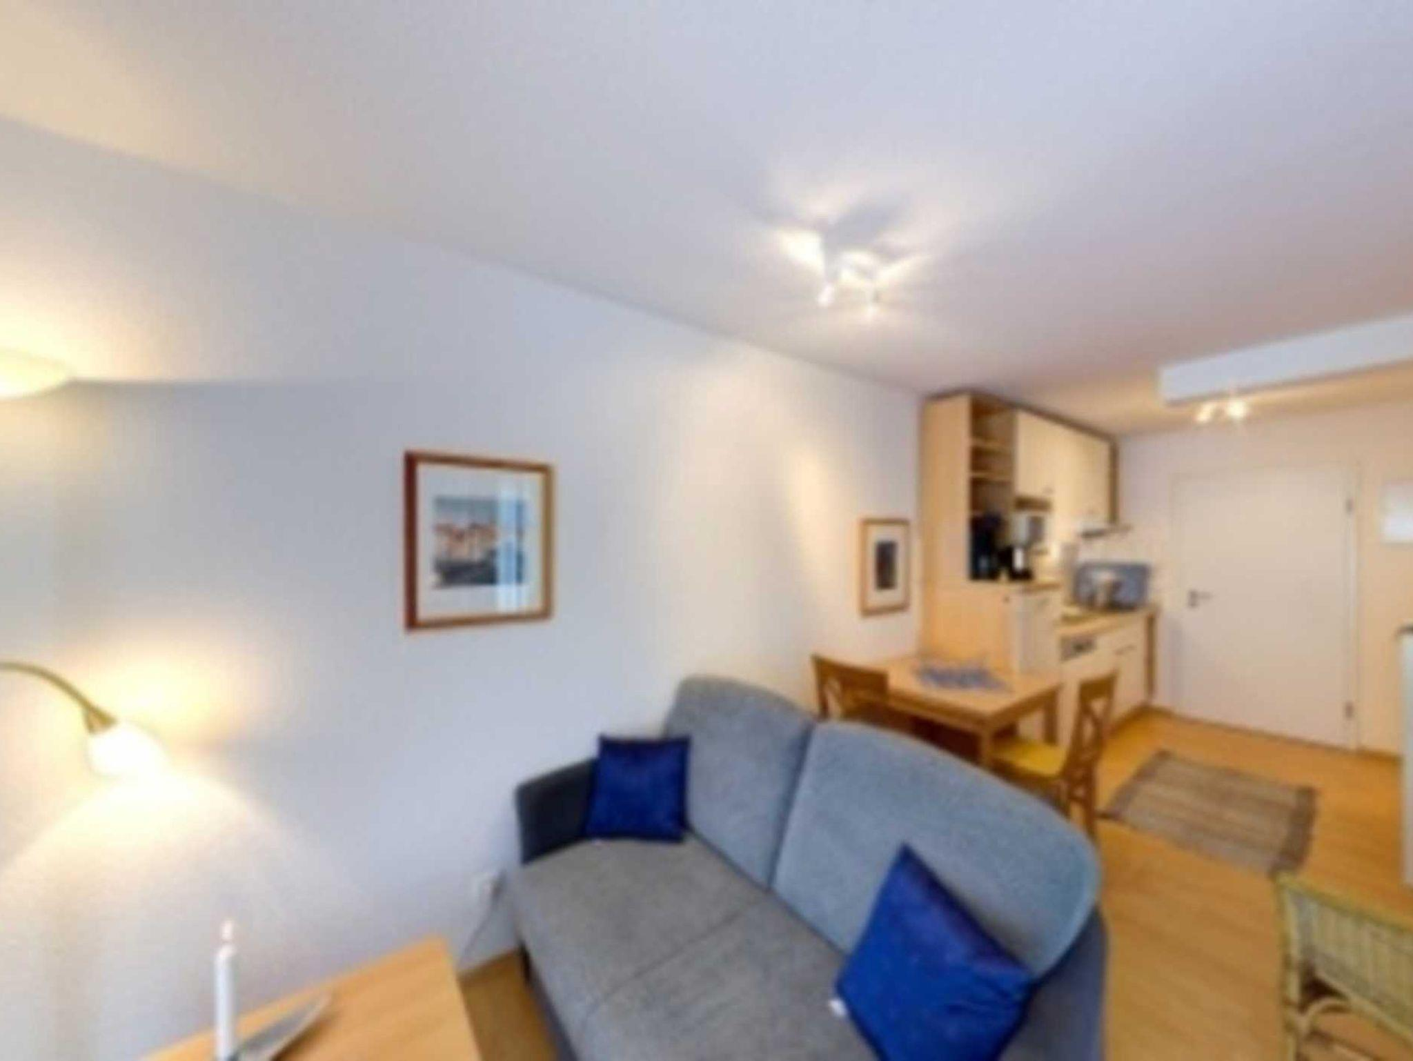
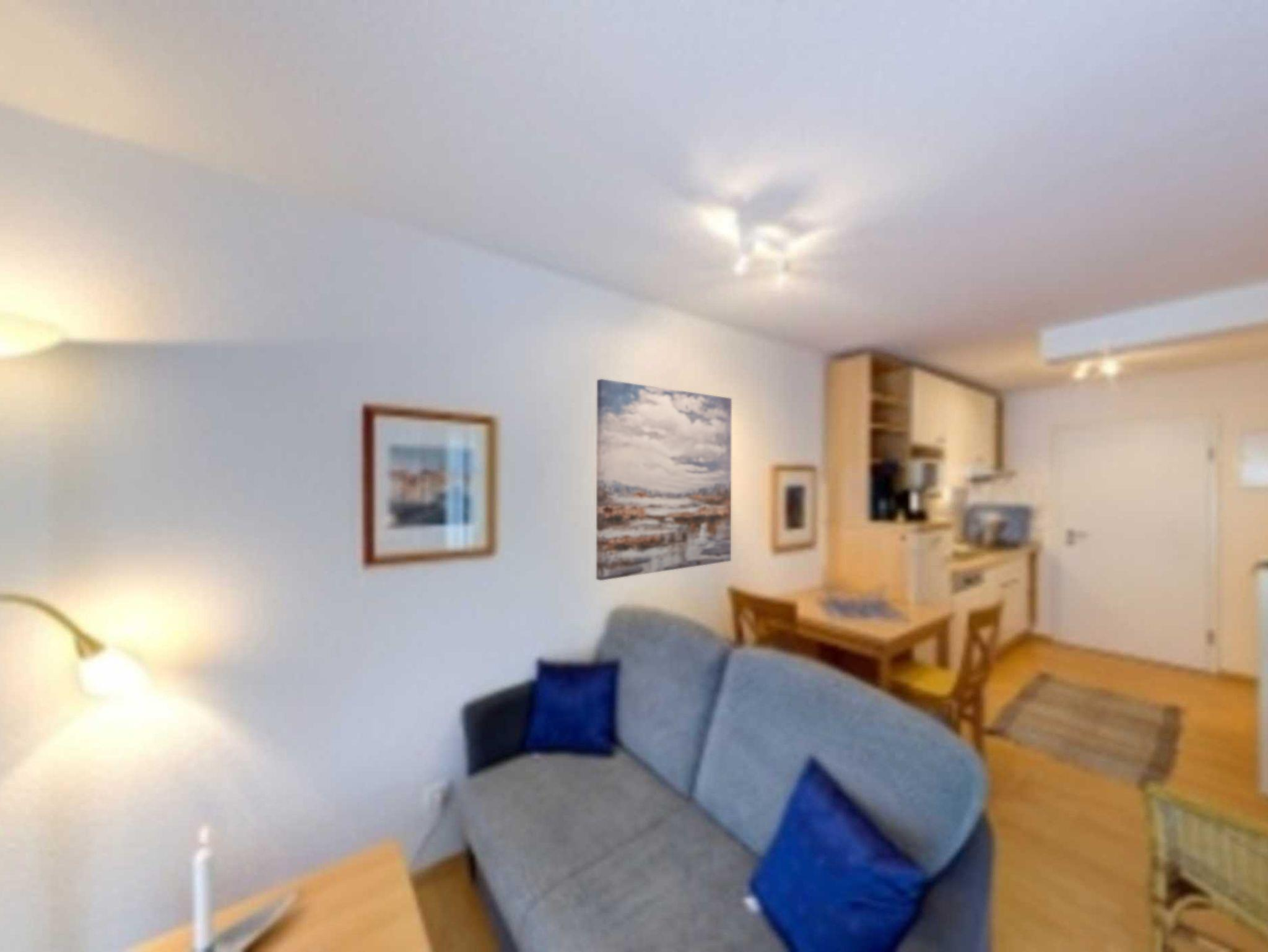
+ wall art (671, 479)
